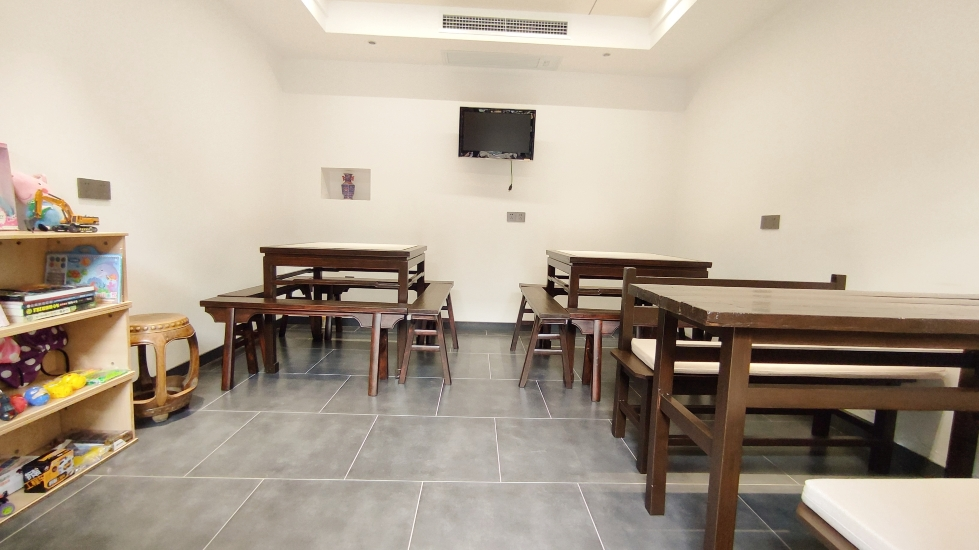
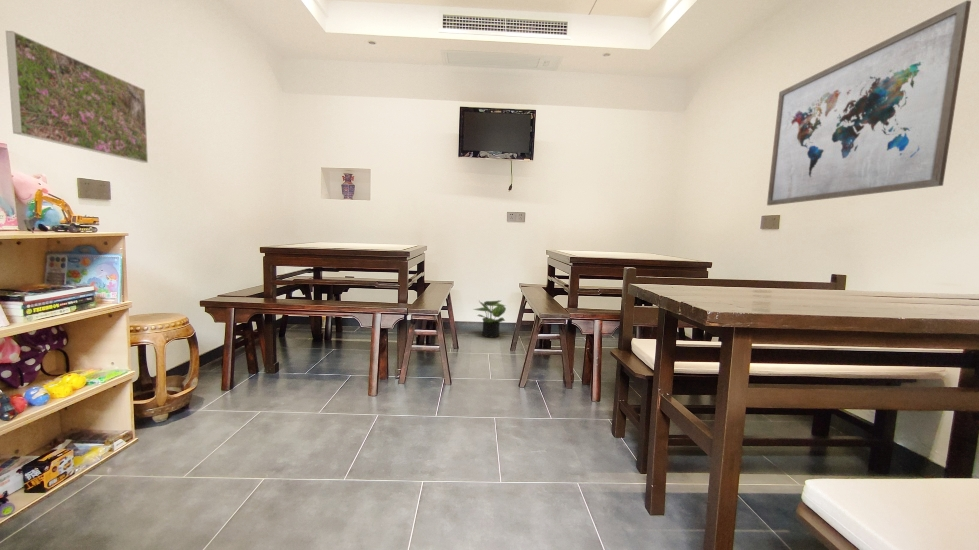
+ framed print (89, 108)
+ wall art (843, 128)
+ potted plant (488, 316)
